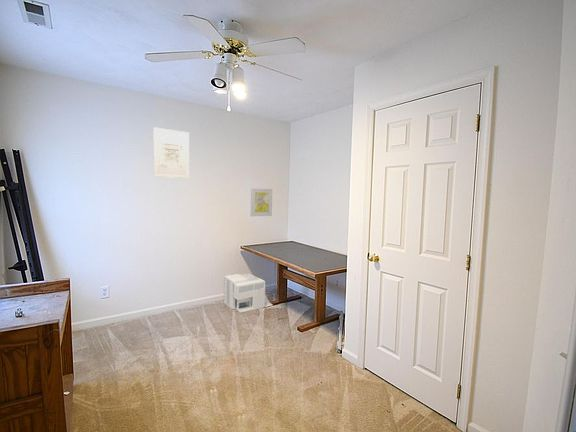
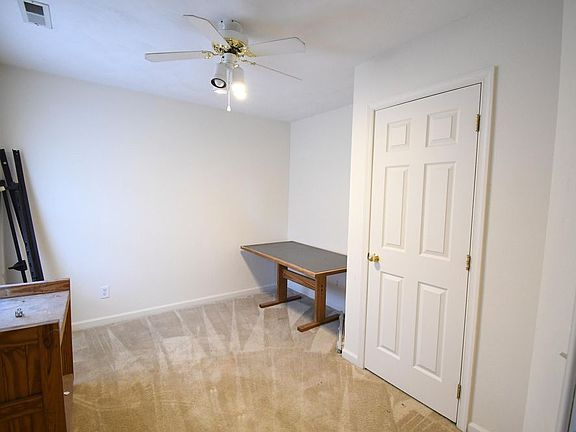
- wall art (171, 153)
- architectural model (248, 290)
- wall art (261, 202)
